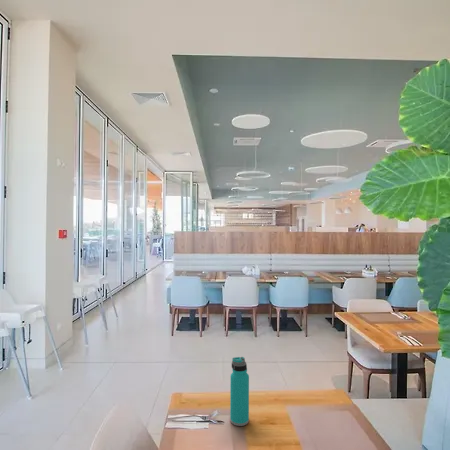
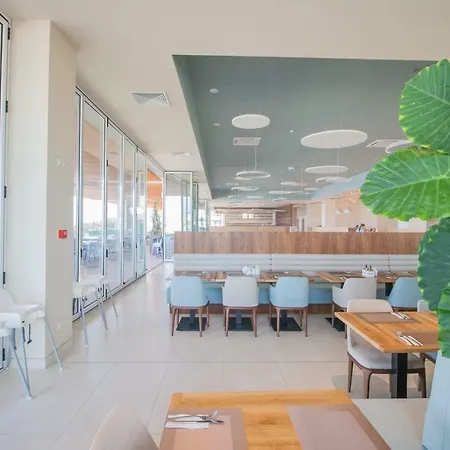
- water bottle (239, 389)
